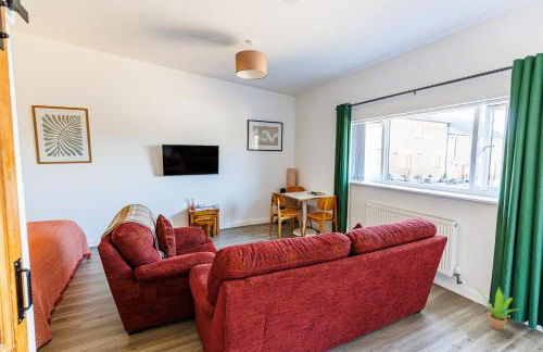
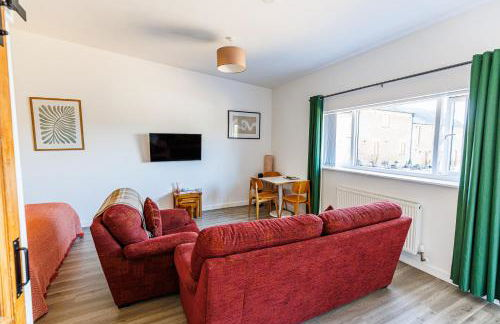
- potted plant (498, 309)
